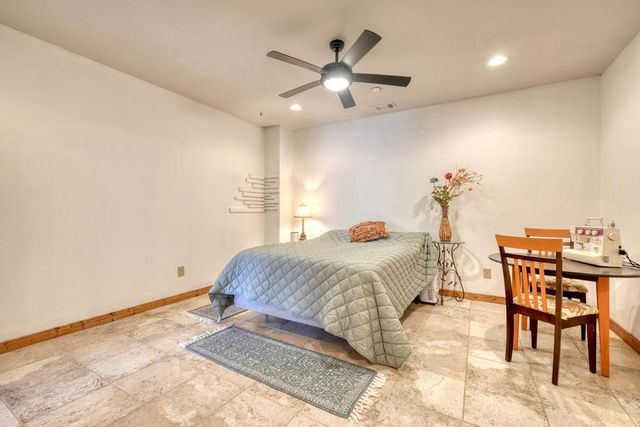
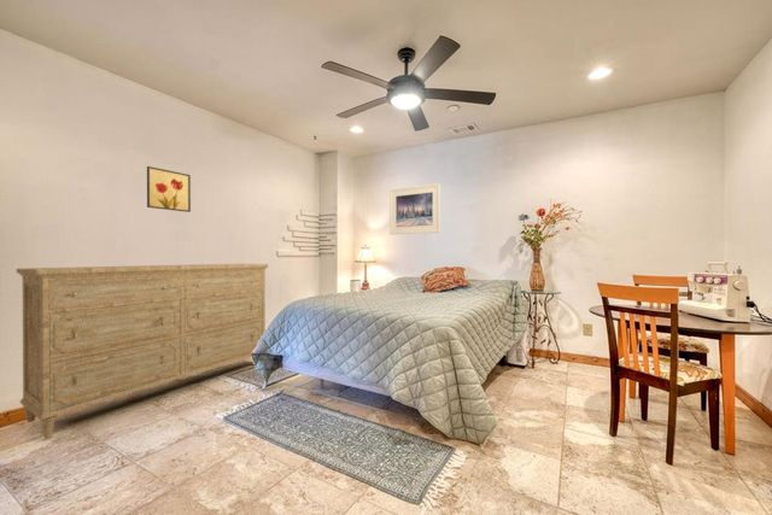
+ dresser (169, 326)
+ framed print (414, 210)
+ wall art (169, 189)
